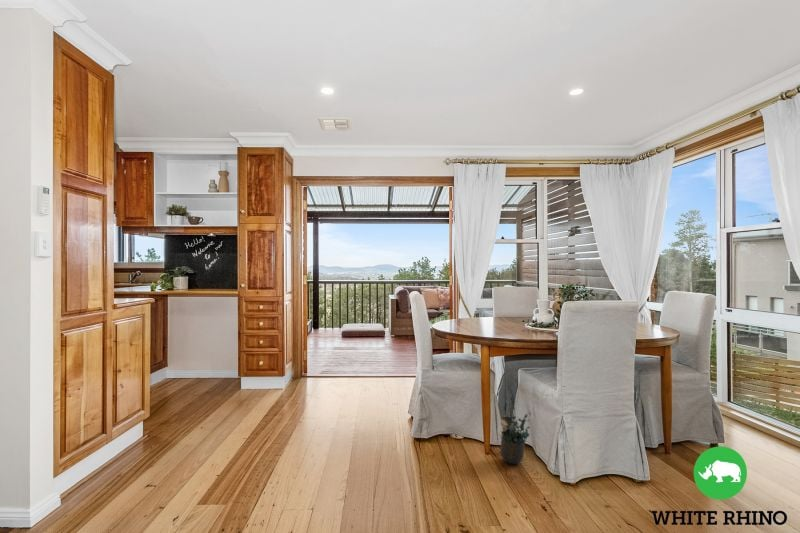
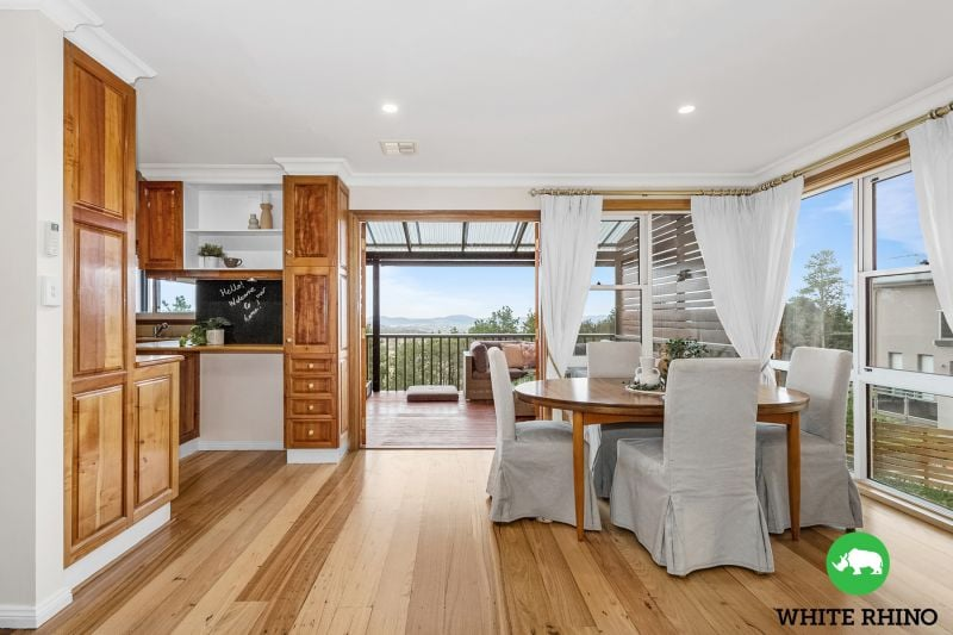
- potted plant (514, 432)
